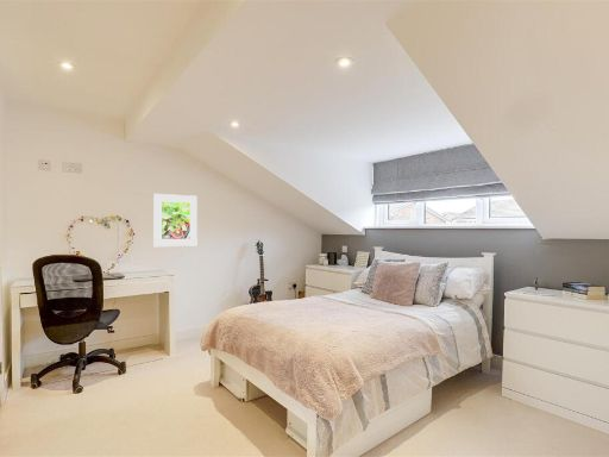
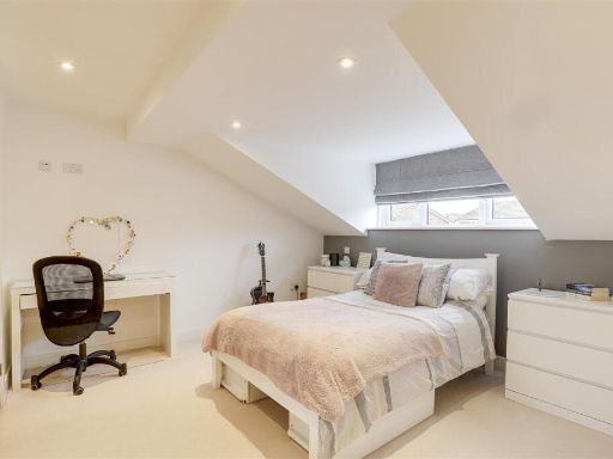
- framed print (175, 220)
